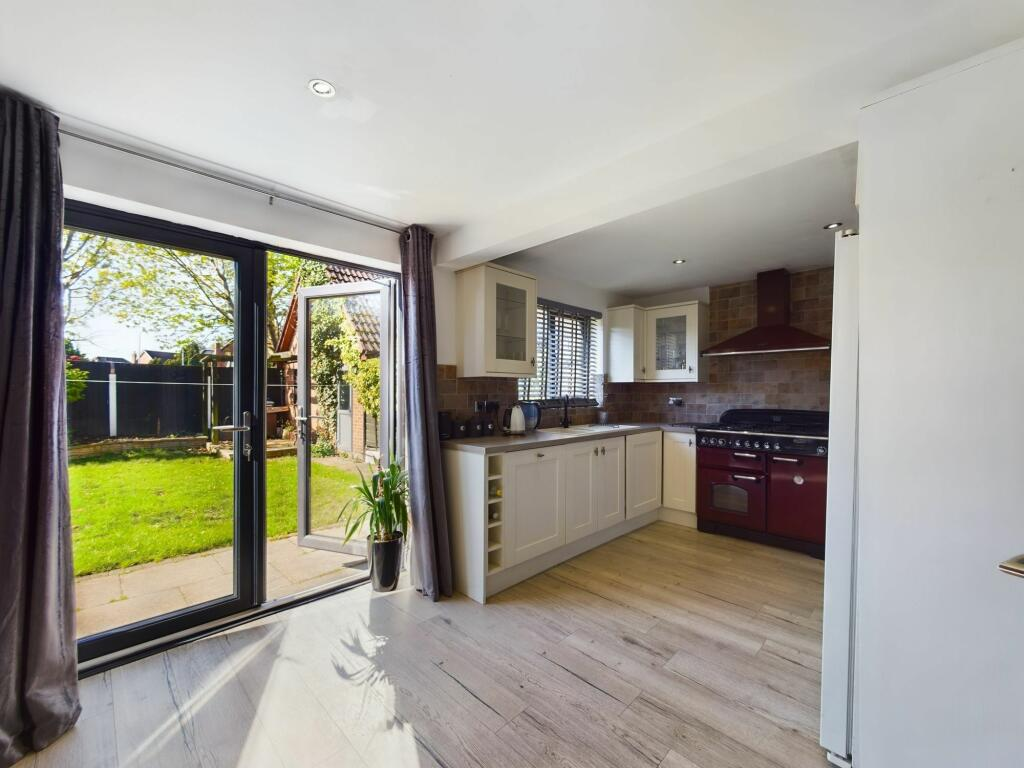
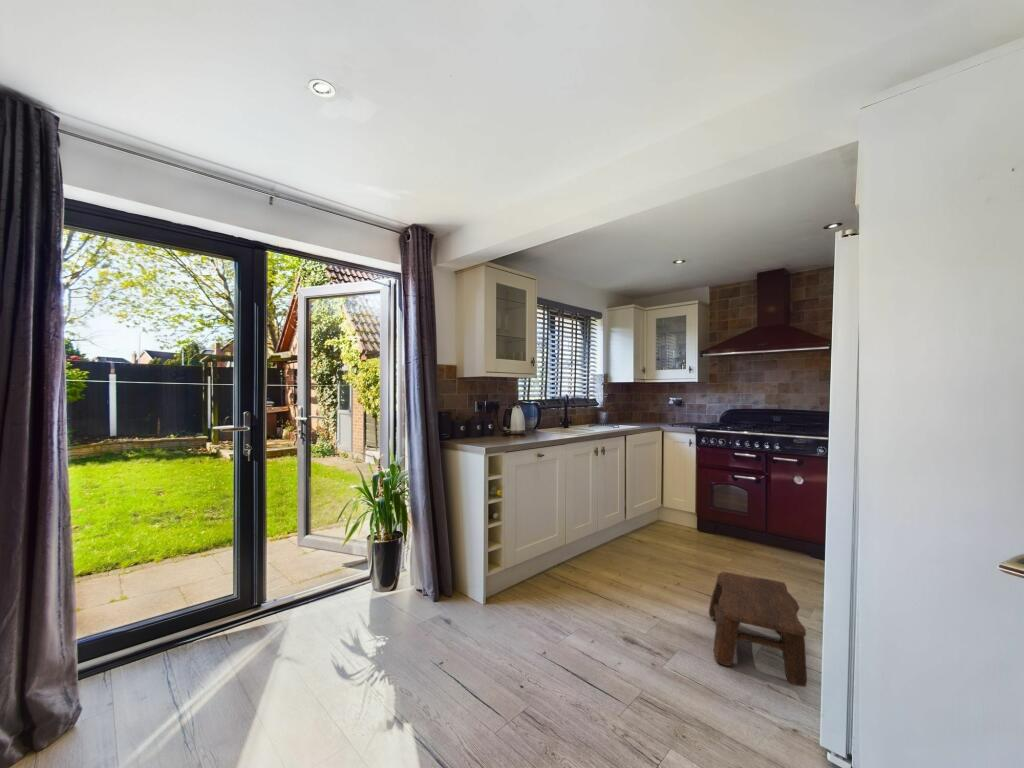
+ stool (751, 620)
